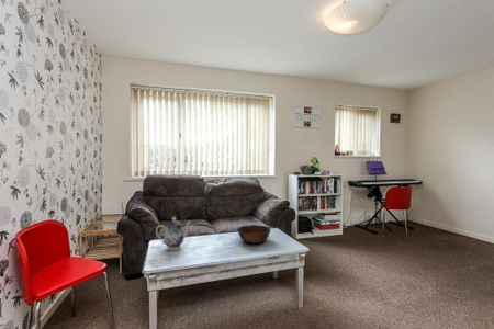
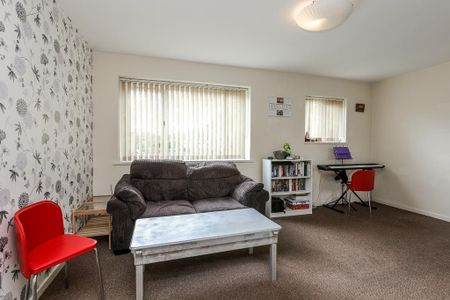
- bowl (254, 235)
- teapot (173, 232)
